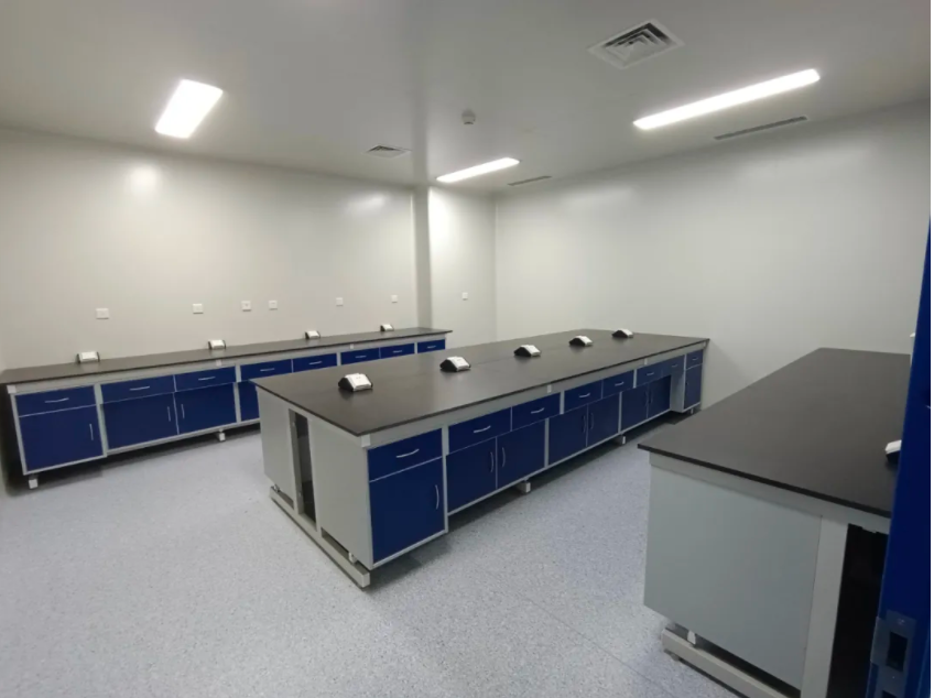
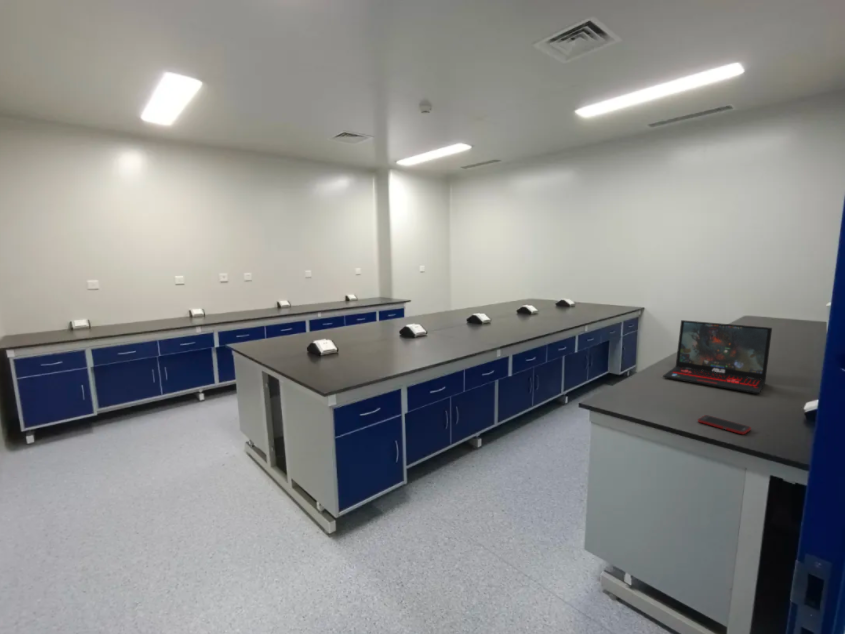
+ cell phone (723, 424)
+ laptop (715, 353)
